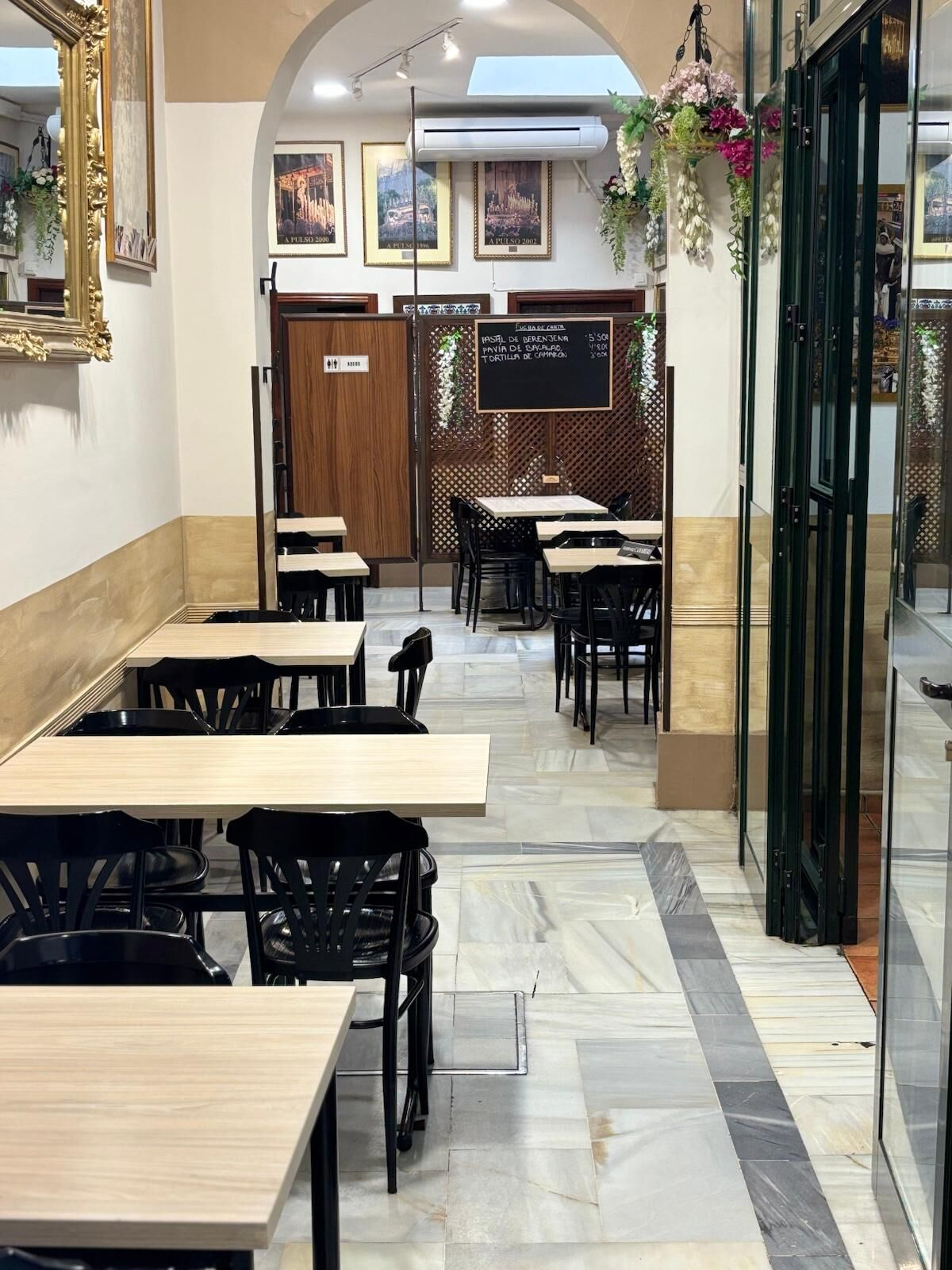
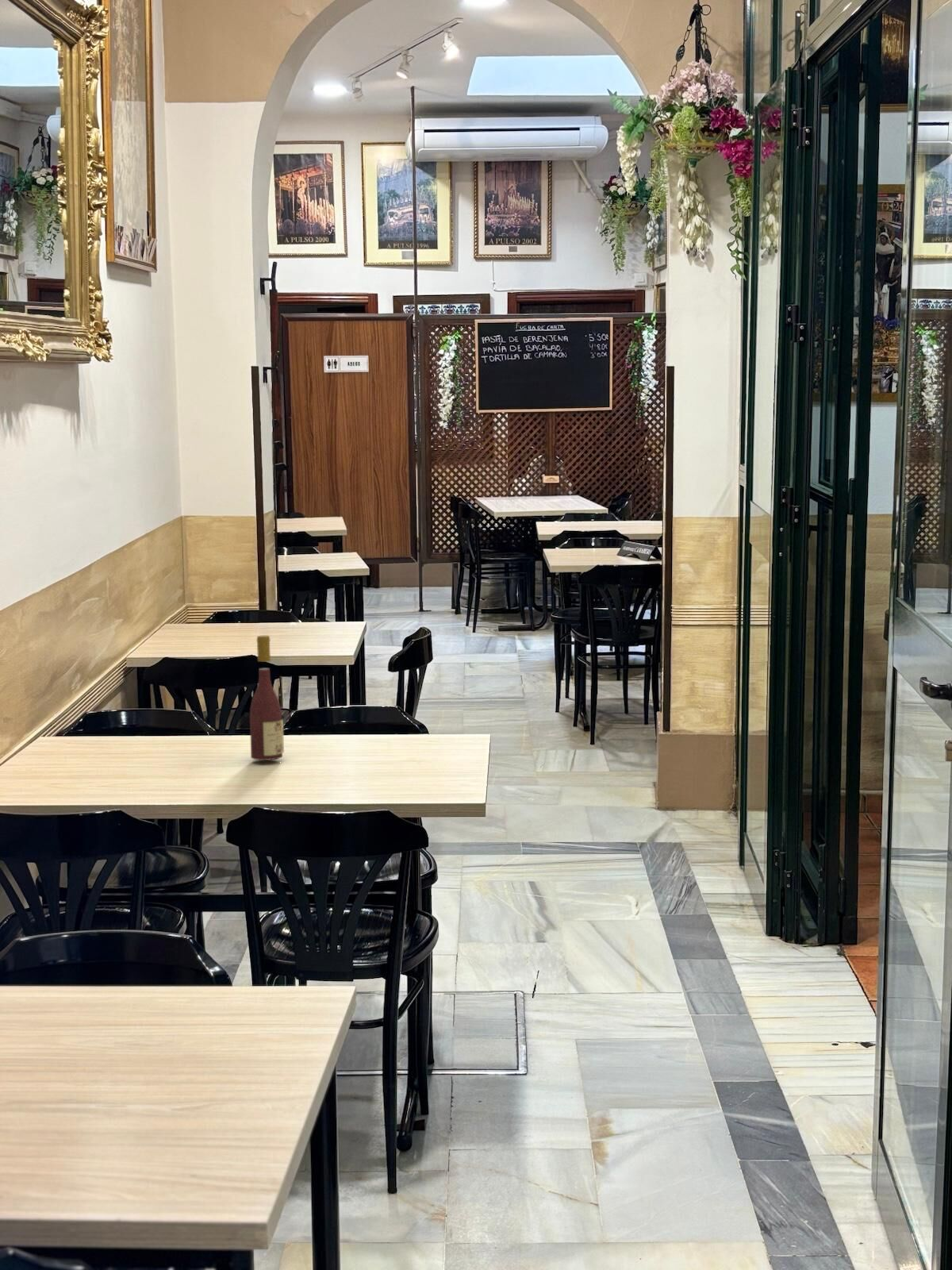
+ wine bottle (265, 698)
